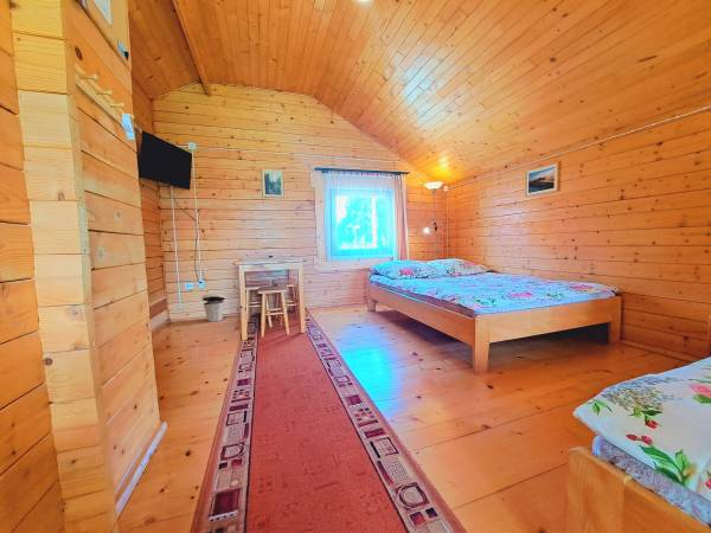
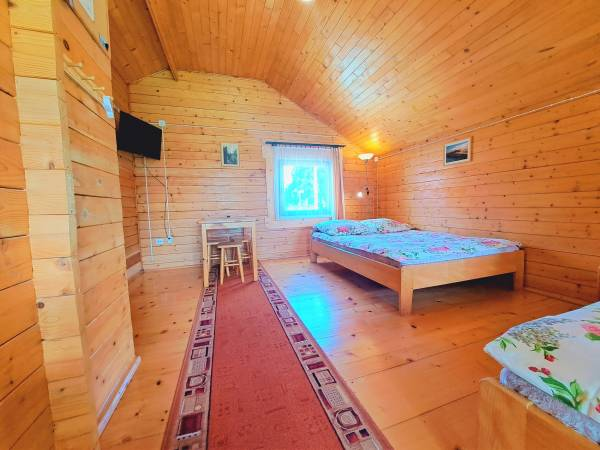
- trash can (213, 306)
